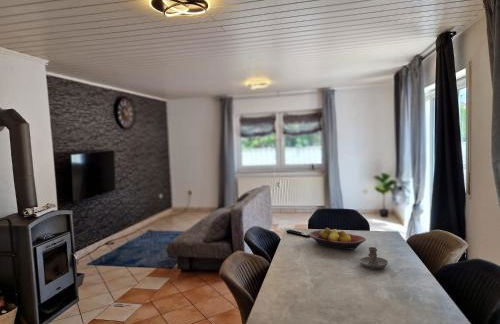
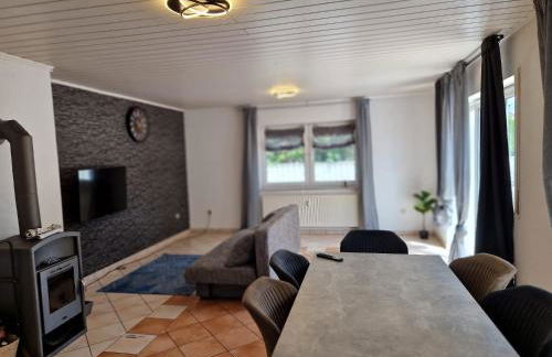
- fruit bowl (336, 237)
- candle holder (373, 258)
